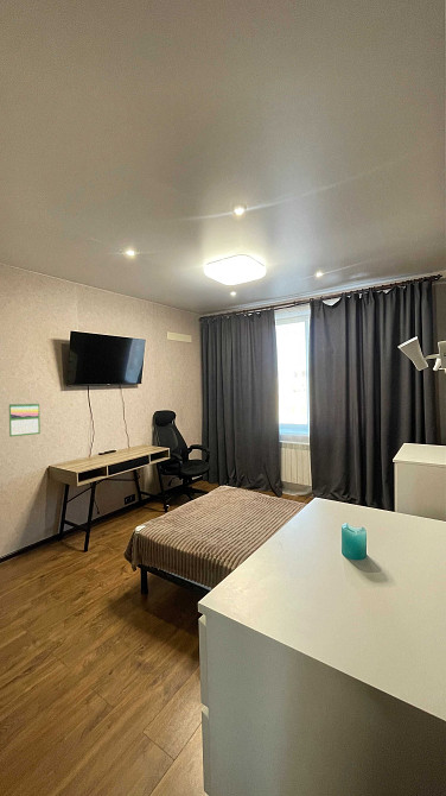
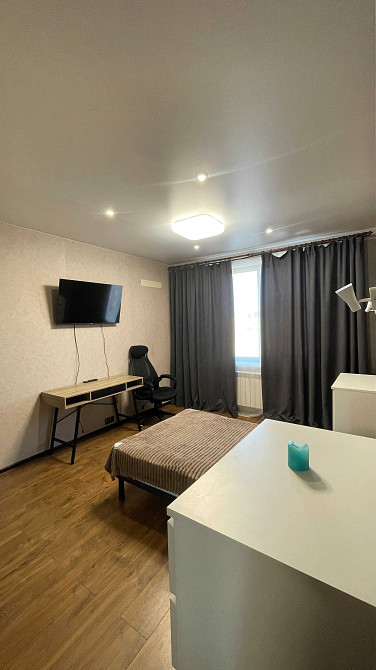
- calendar (25, 418)
